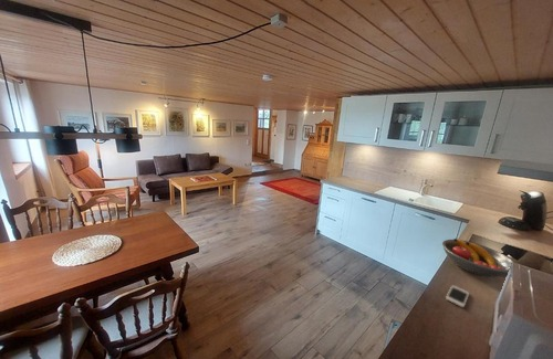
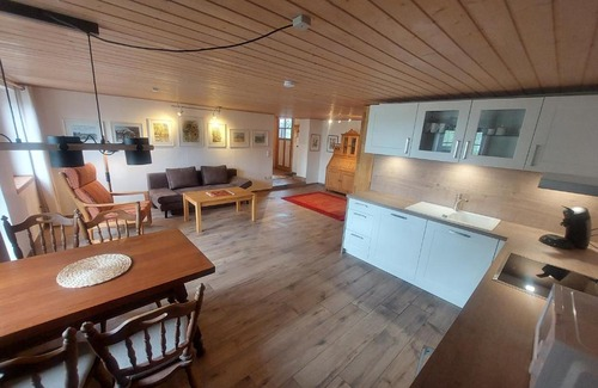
- smartphone (457, 295)
- fruit bowl (476, 258)
